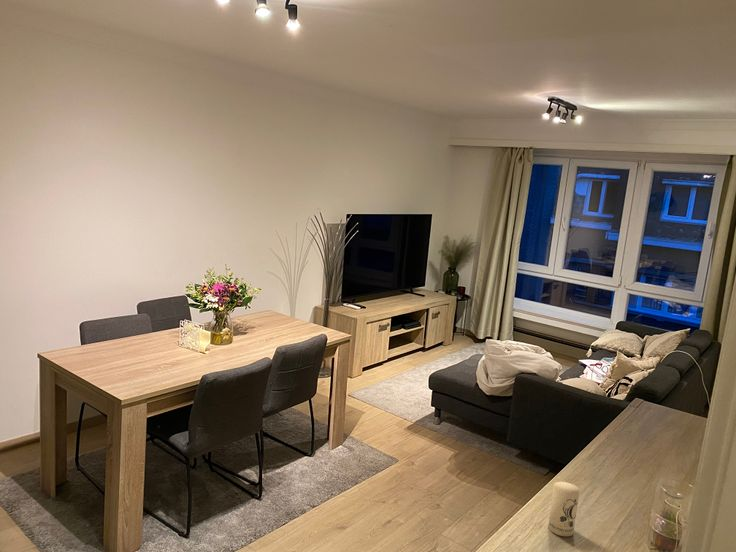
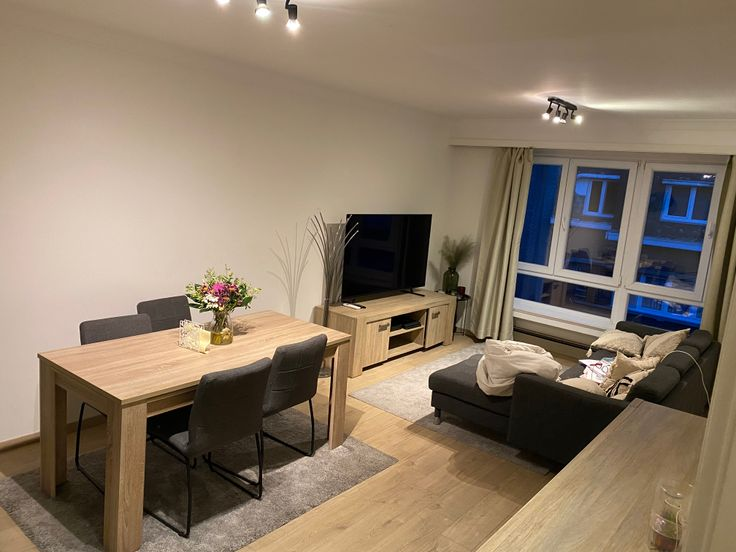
- candle (563, 508)
